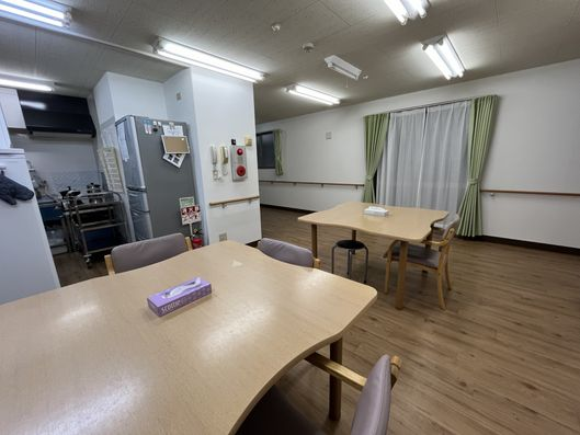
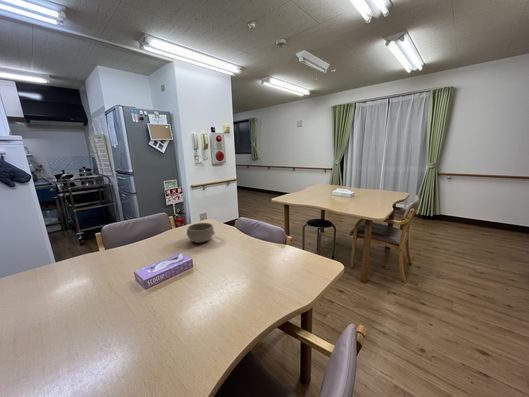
+ bowl (200, 233)
